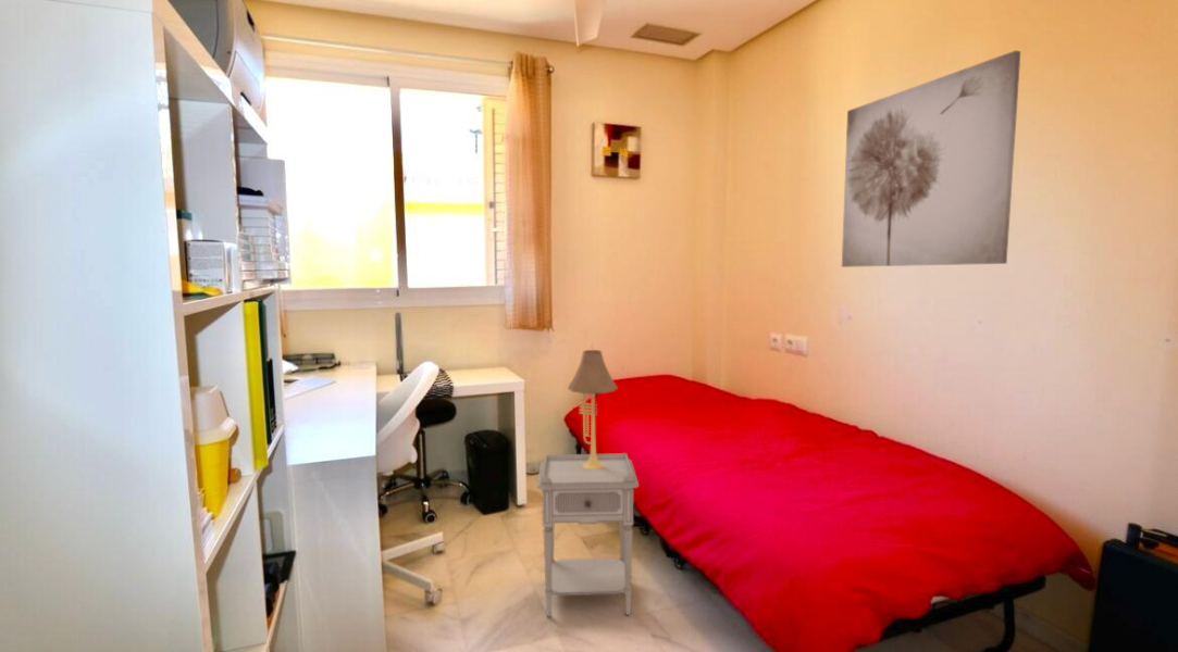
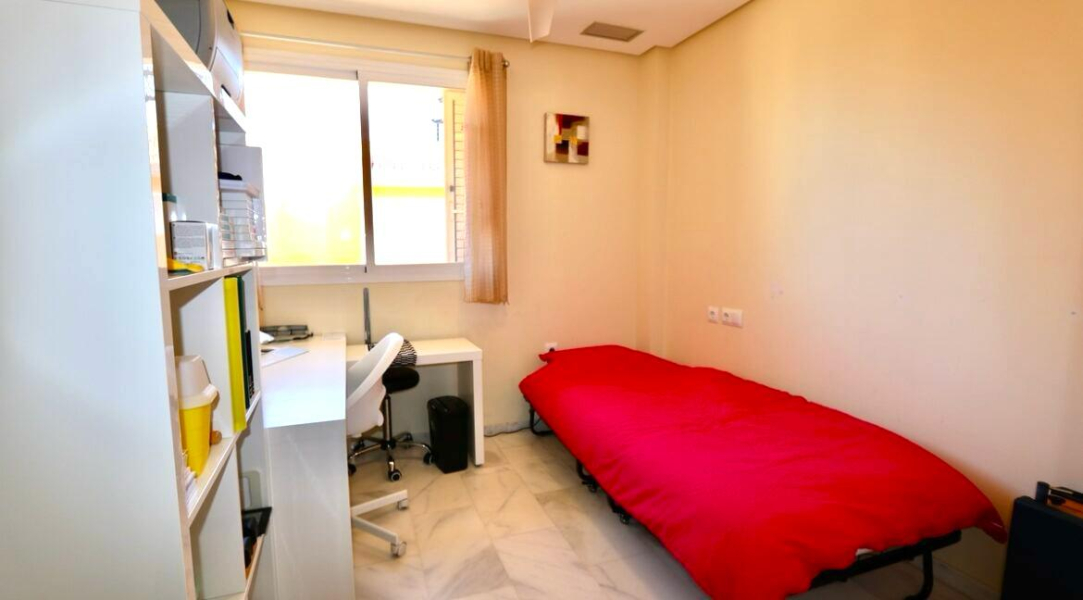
- table lamp (592, 405)
- wall art (916, 176)
- nightstand (587, 523)
